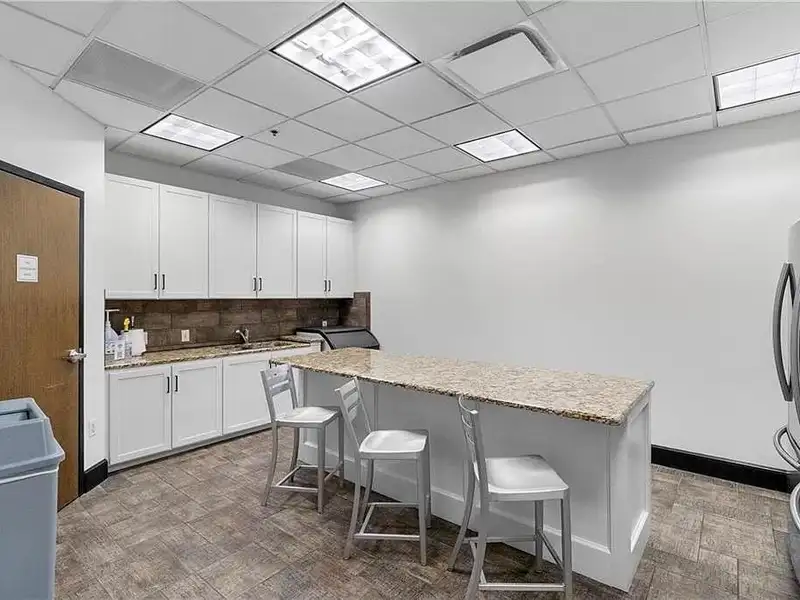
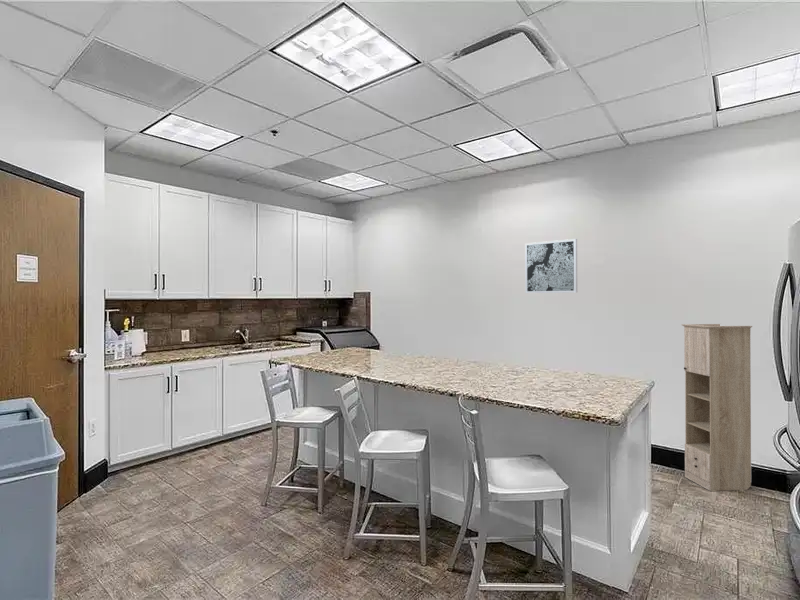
+ storage cabinet (715, 404)
+ wall art (550, 267)
